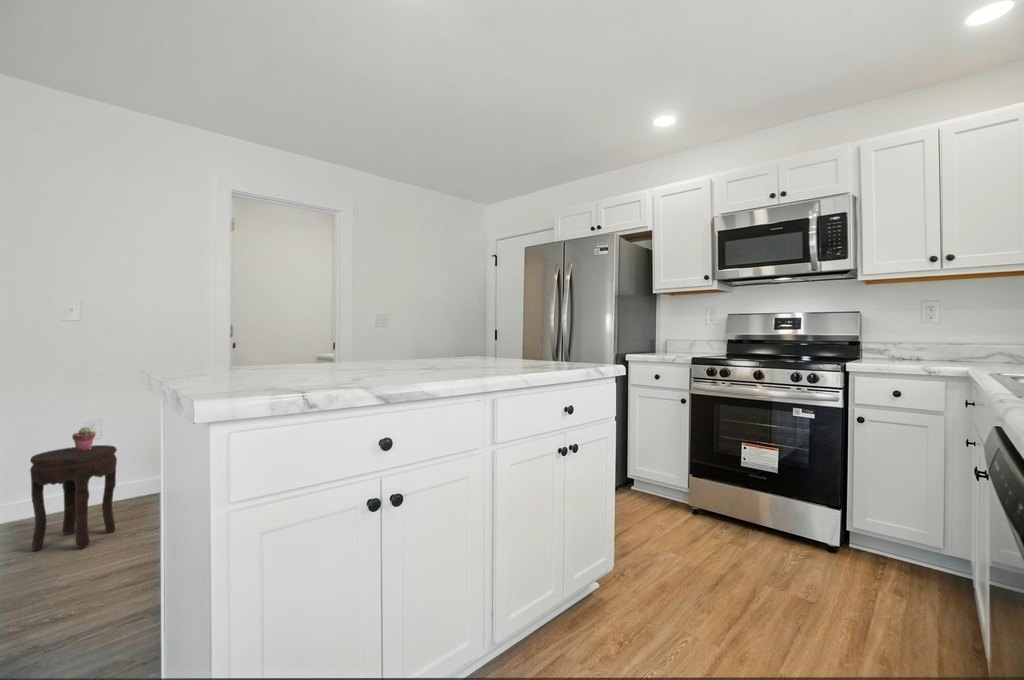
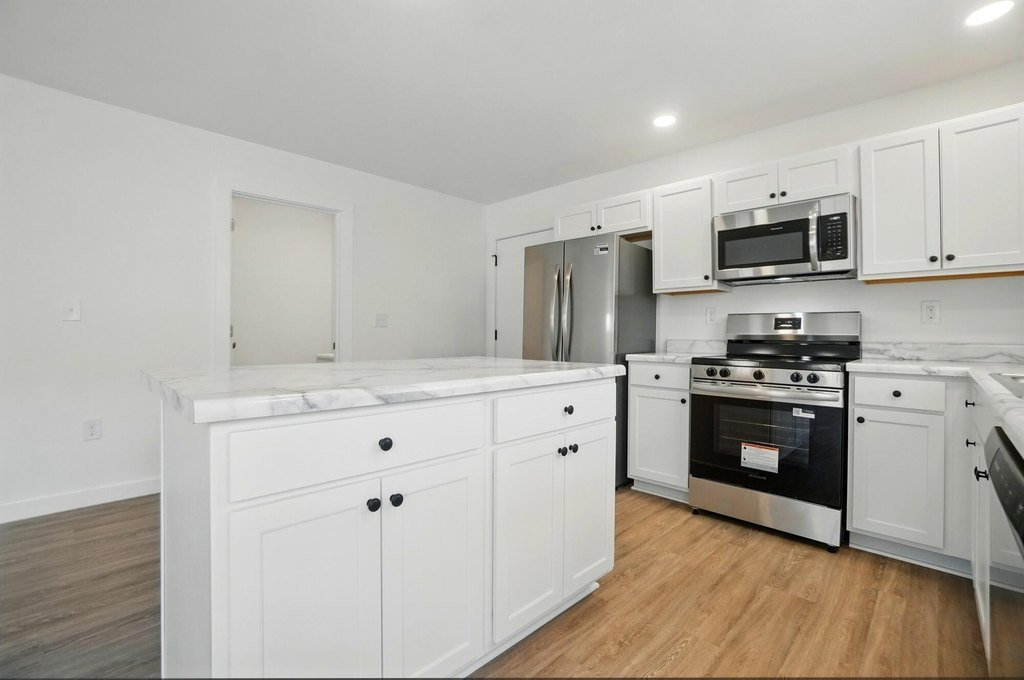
- side table (75, 496)
- potted succulent (84, 437)
